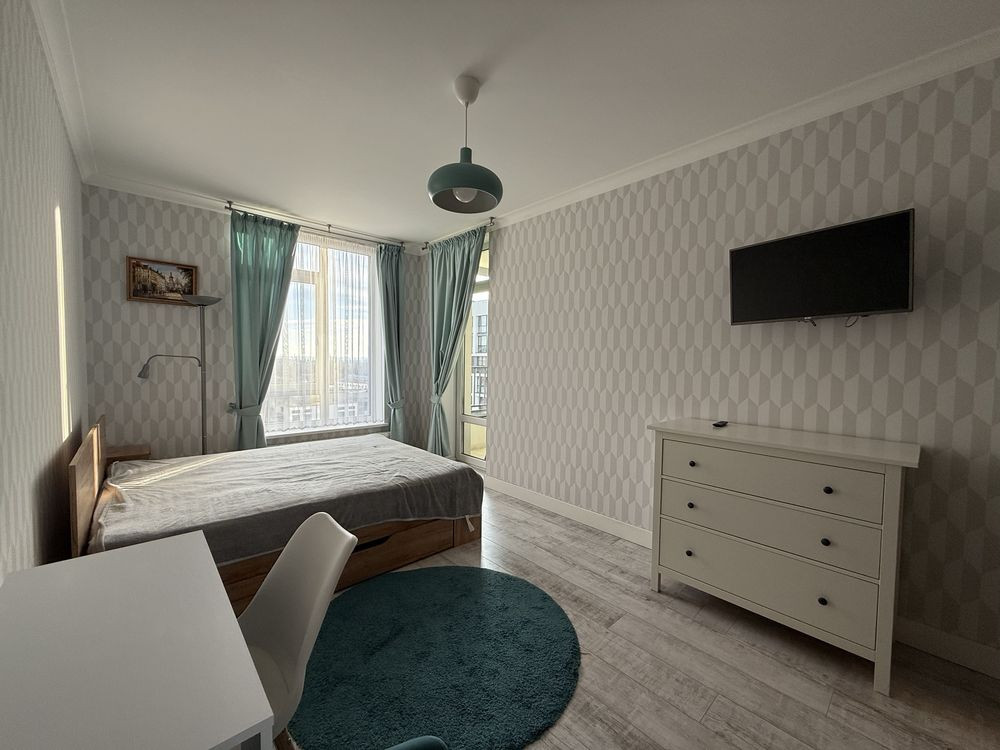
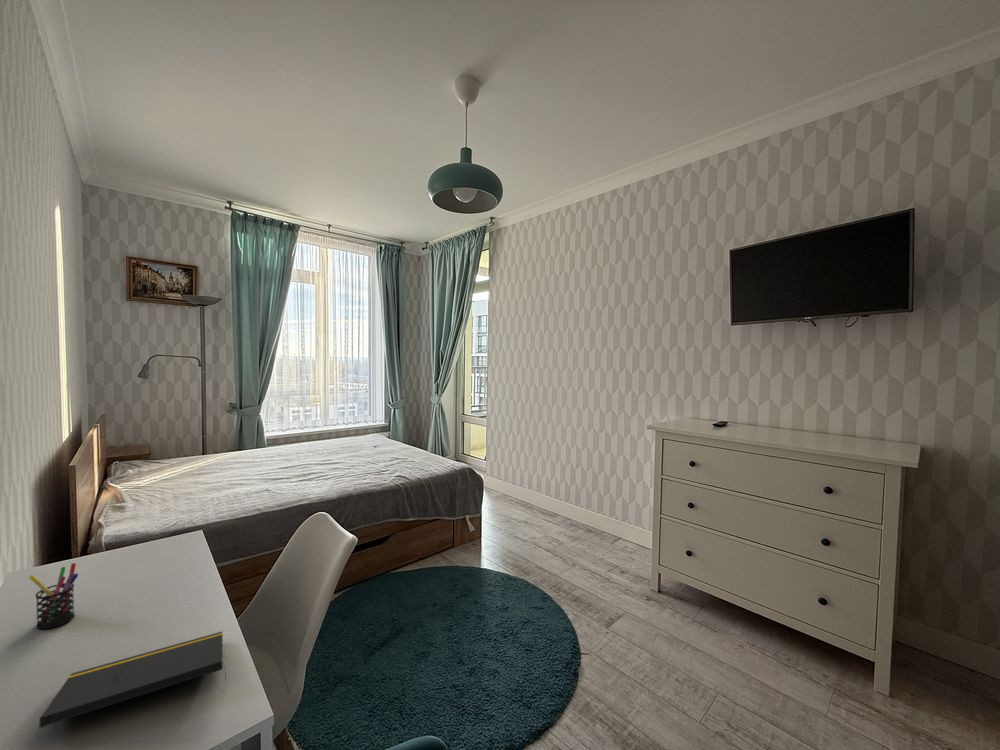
+ notepad (146, 671)
+ pen holder (58, 592)
